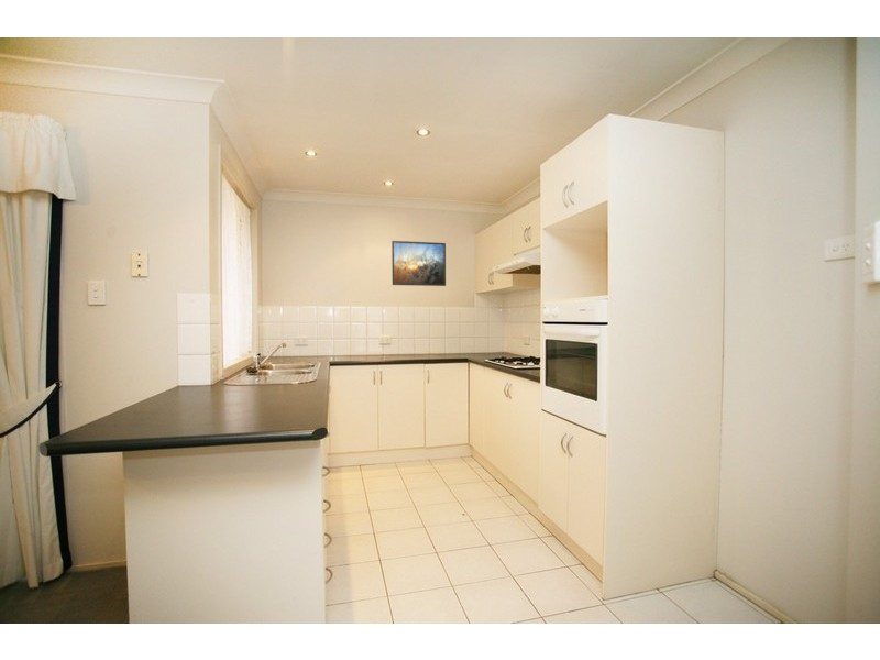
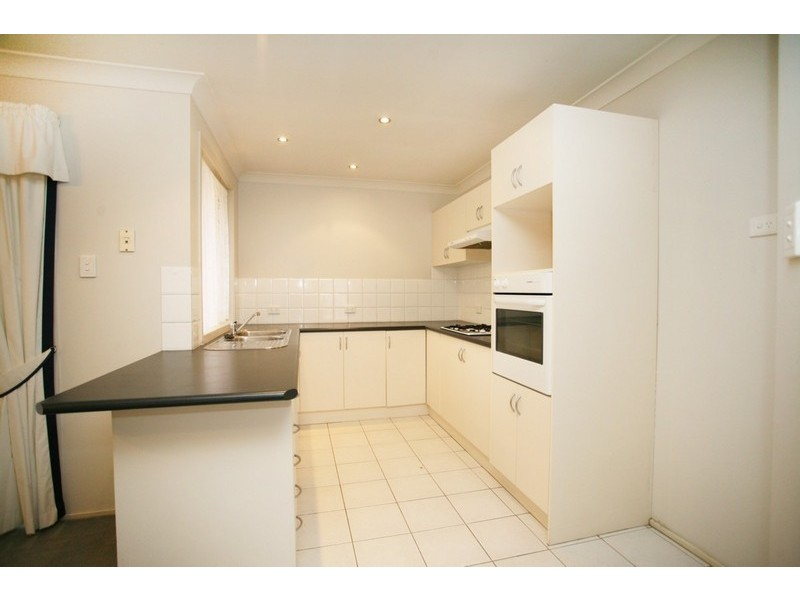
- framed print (419, 263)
